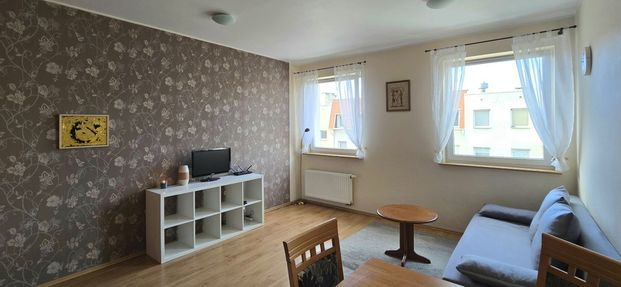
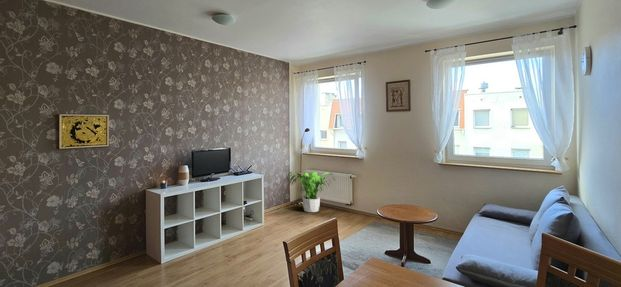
+ potted plant (312, 191)
